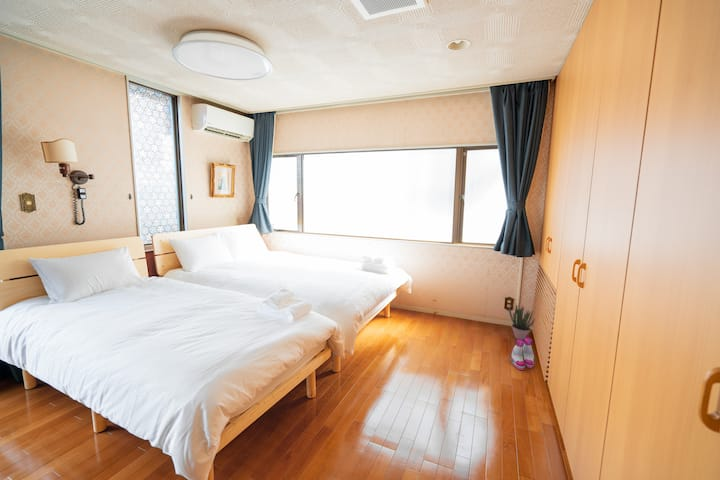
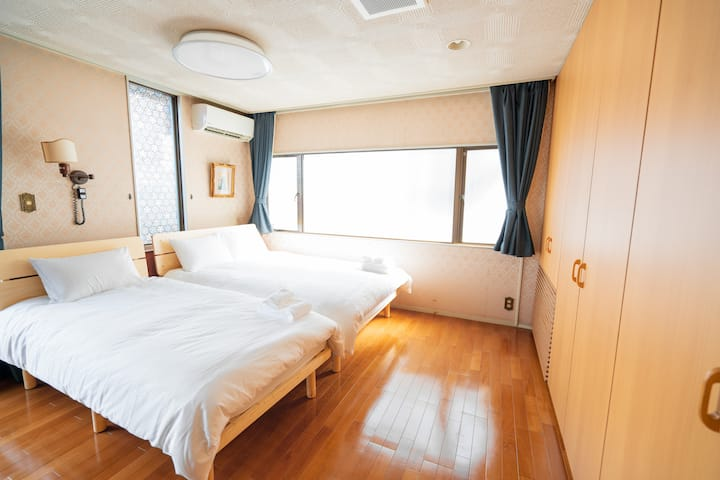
- boots (523, 351)
- potted plant (520, 321)
